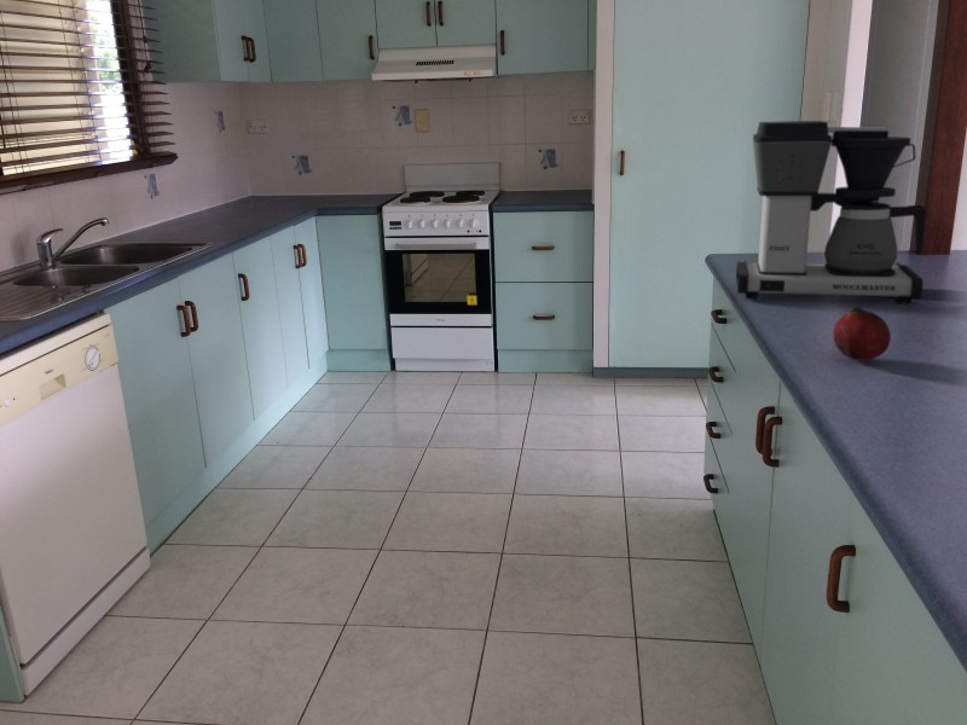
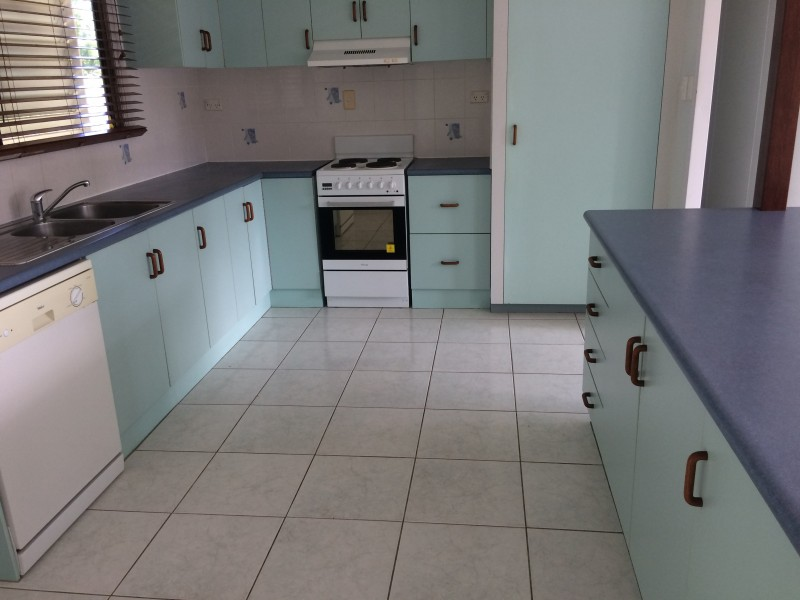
- coffee maker (836, 204)
- fruit (861, 332)
